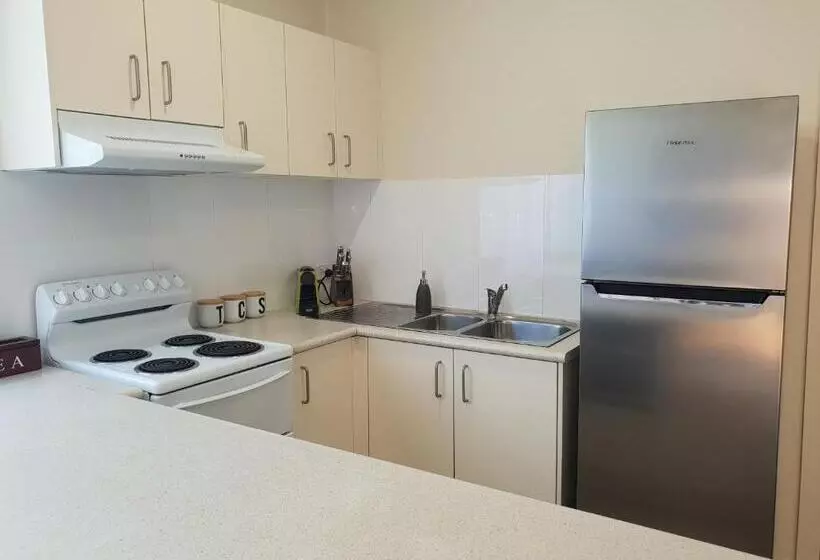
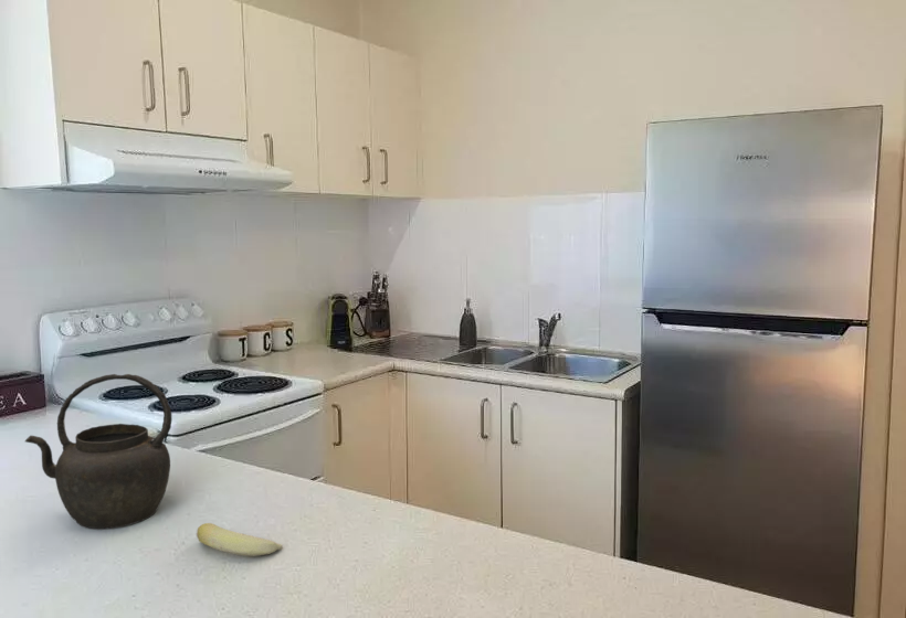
+ kettle (99, 446)
+ fruit (232, 535)
